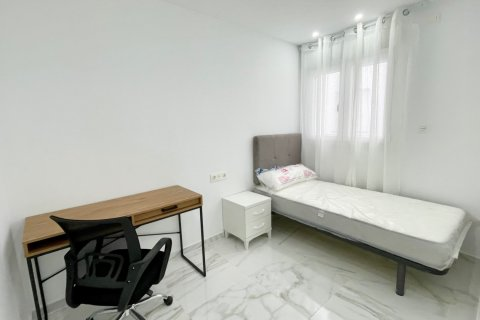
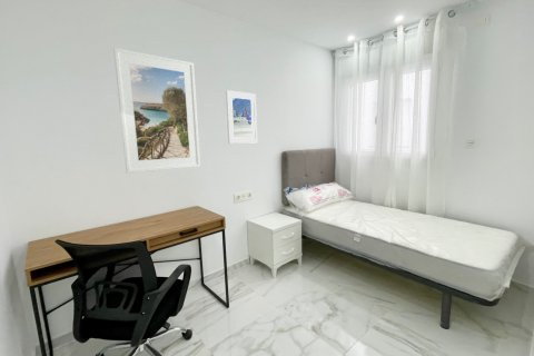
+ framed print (241, 118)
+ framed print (161, 113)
